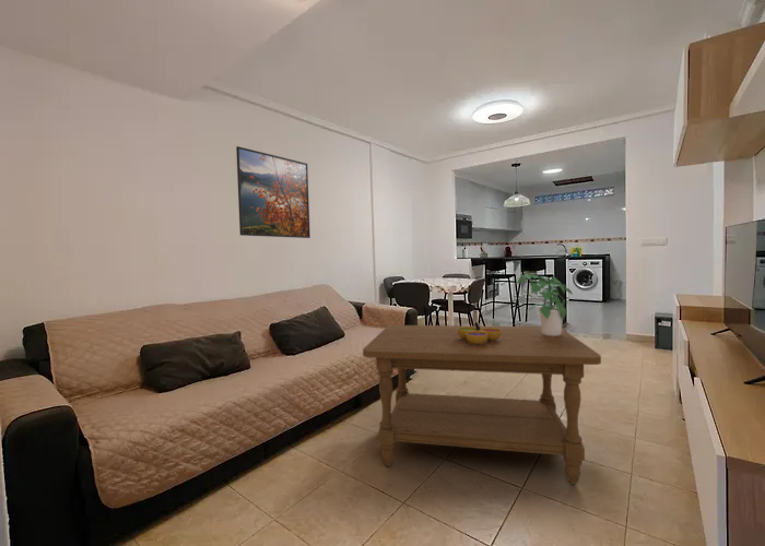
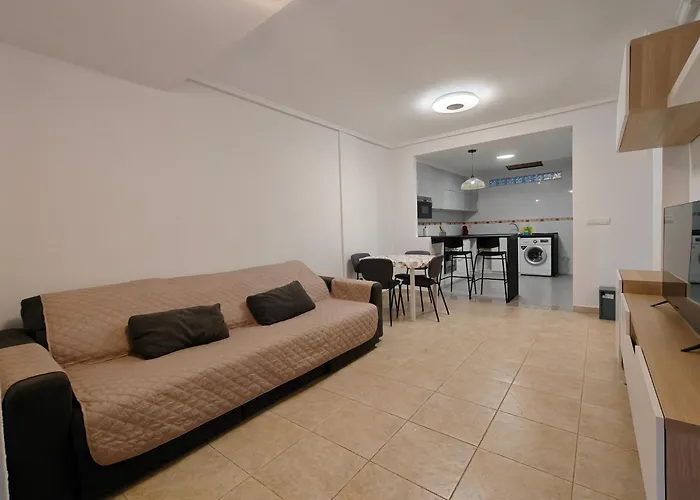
- coffee table (472, 396)
- decorative bowl (481, 331)
- potted plant (544, 302)
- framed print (276, 195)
